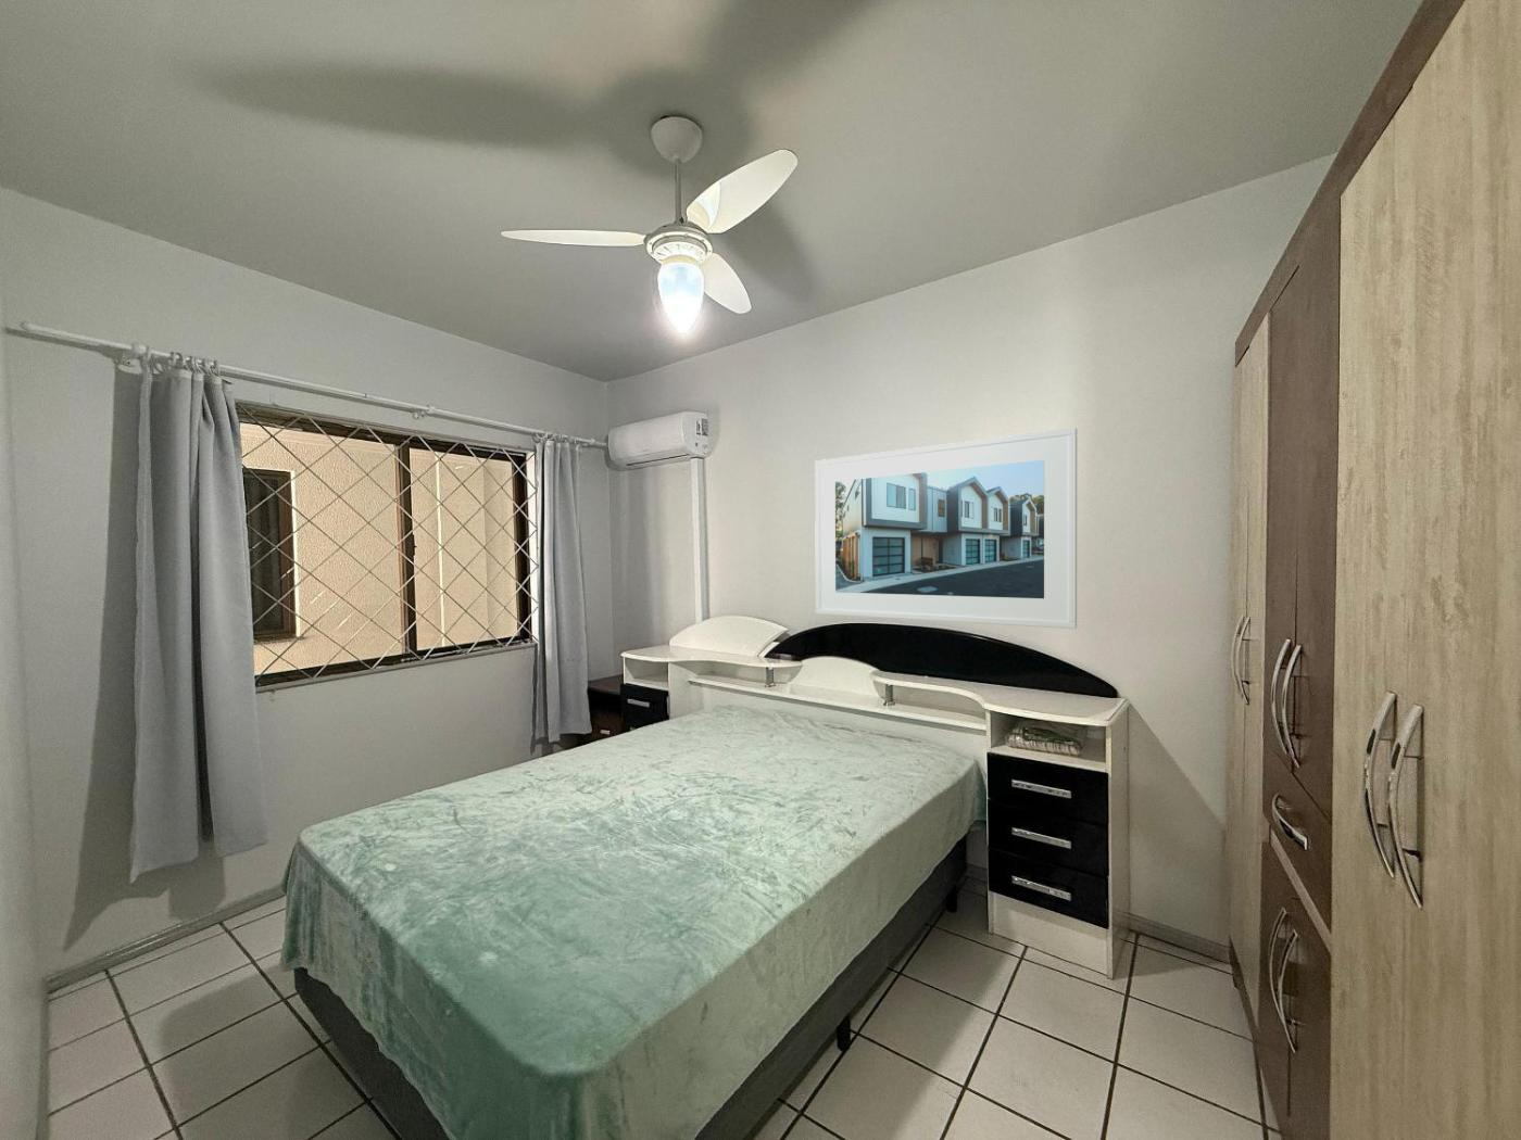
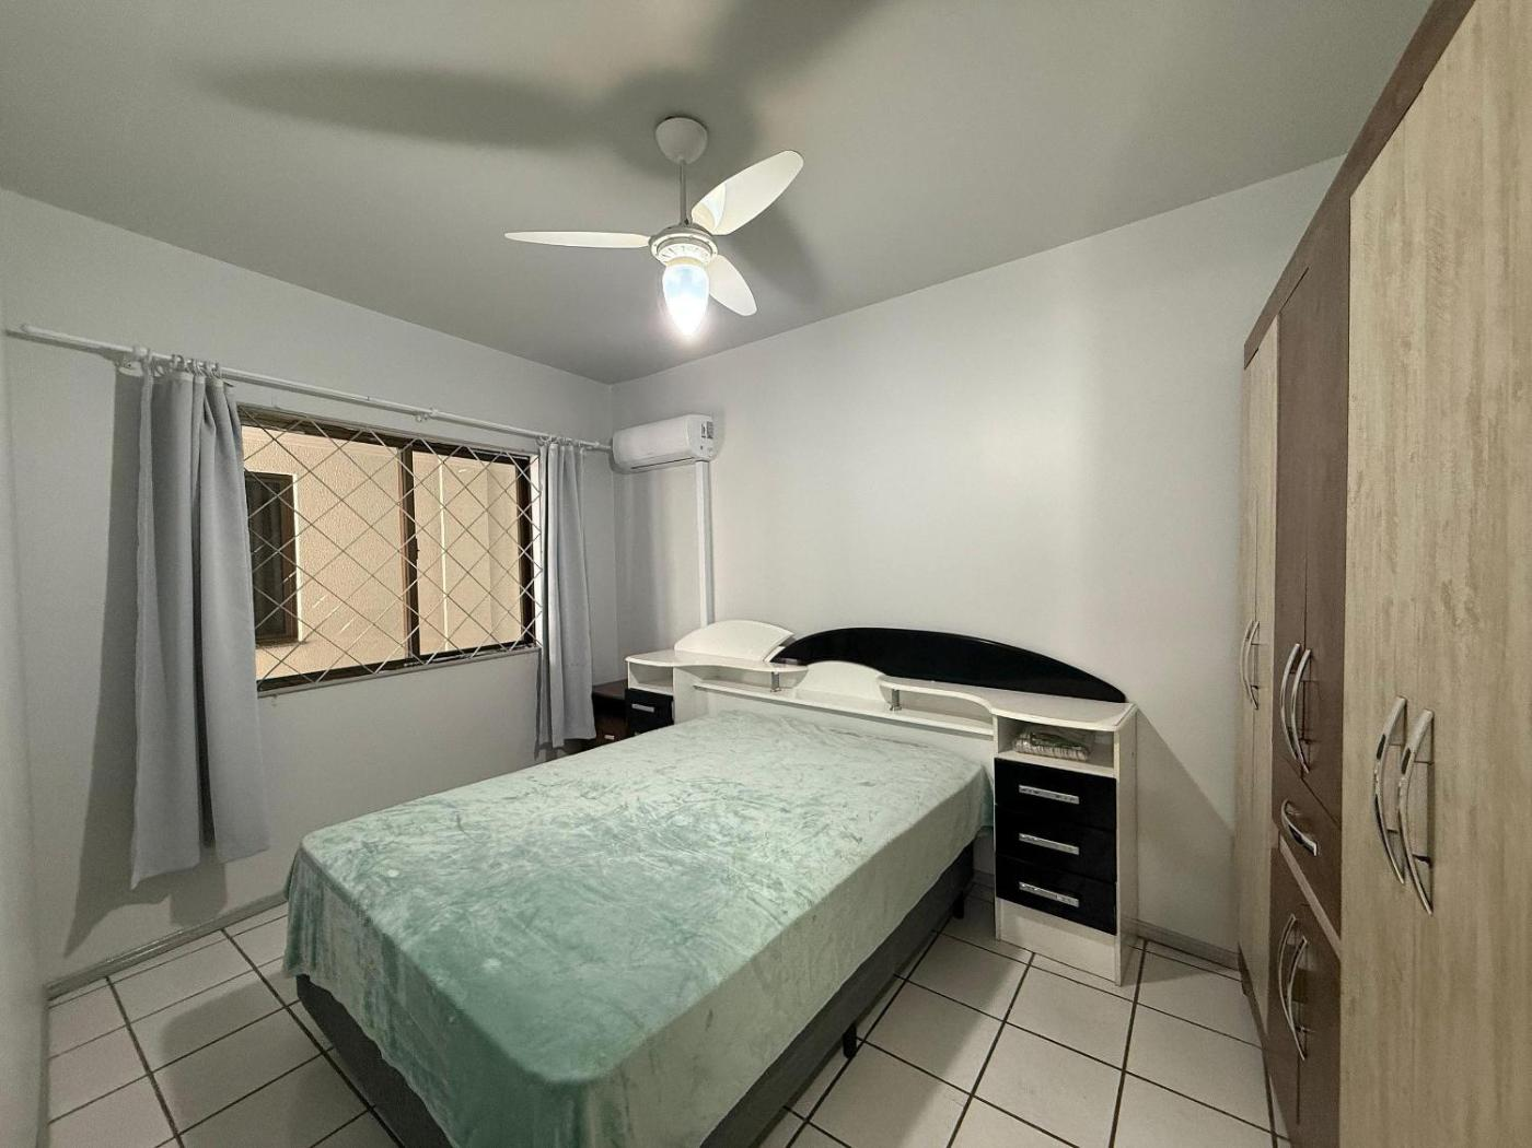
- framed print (928, 533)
